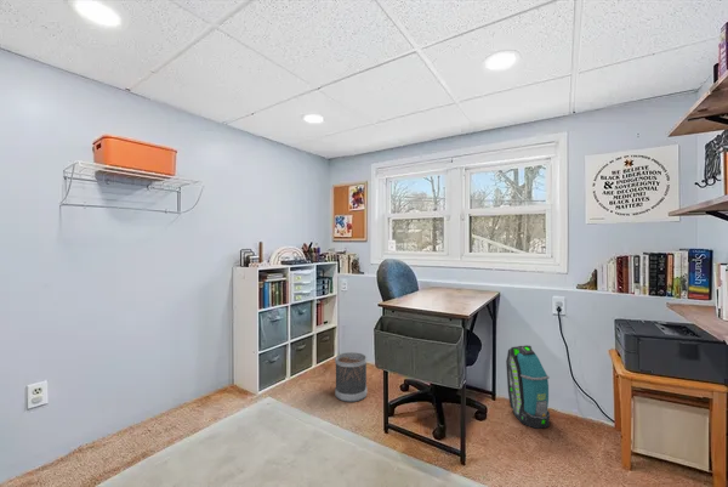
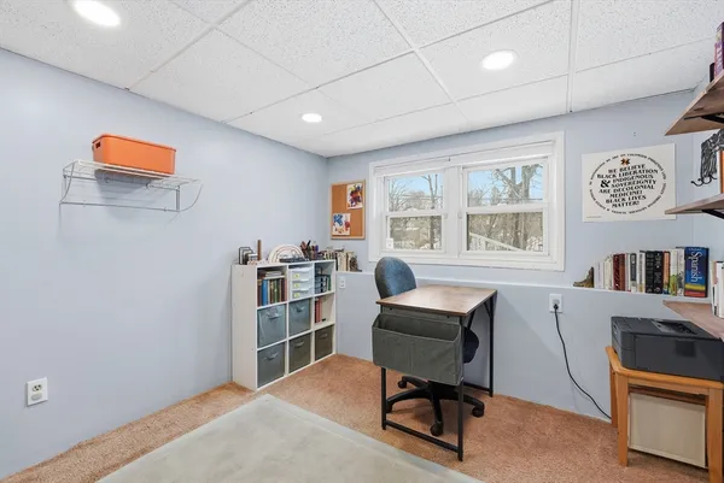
- wastebasket (351, 375)
- backpack (527, 381)
